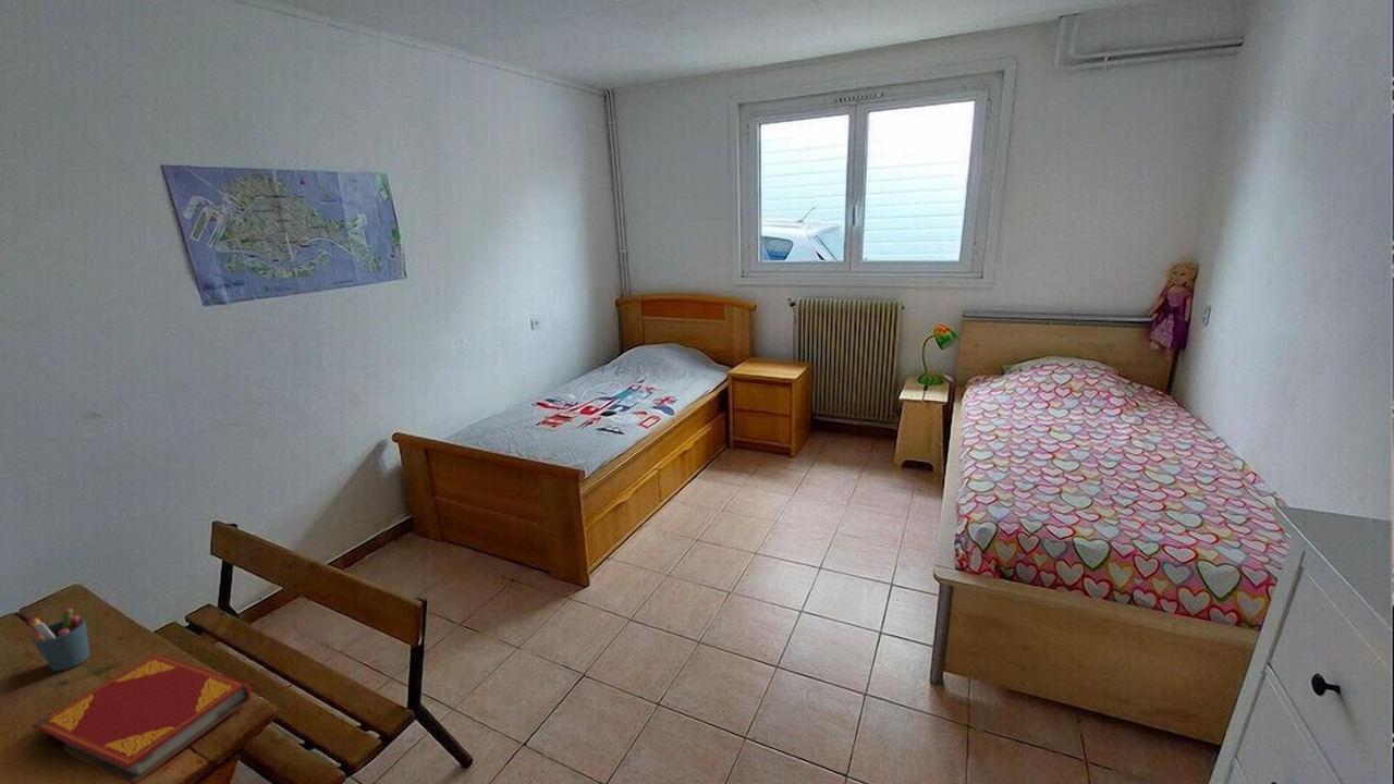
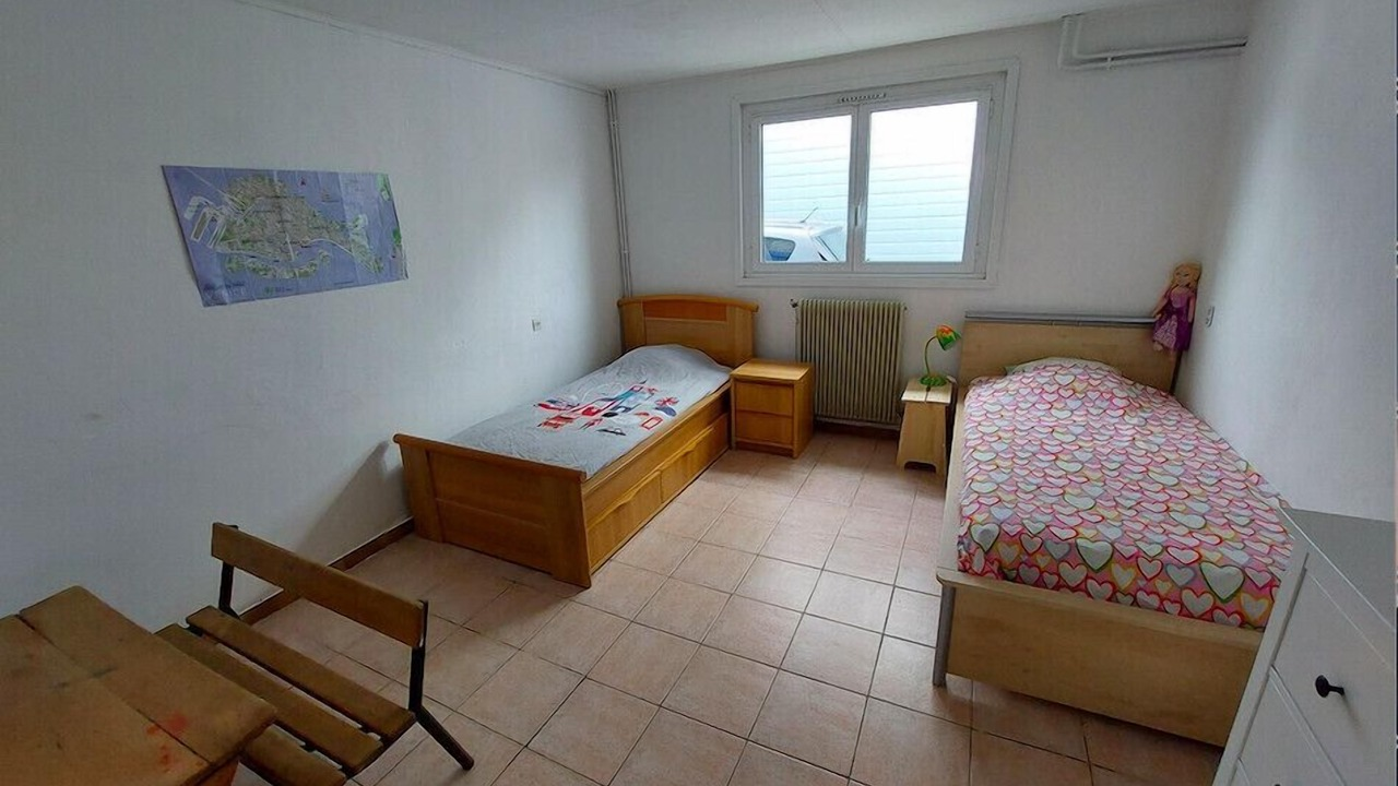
- pen holder (60, 637)
- hardback book (147, 710)
